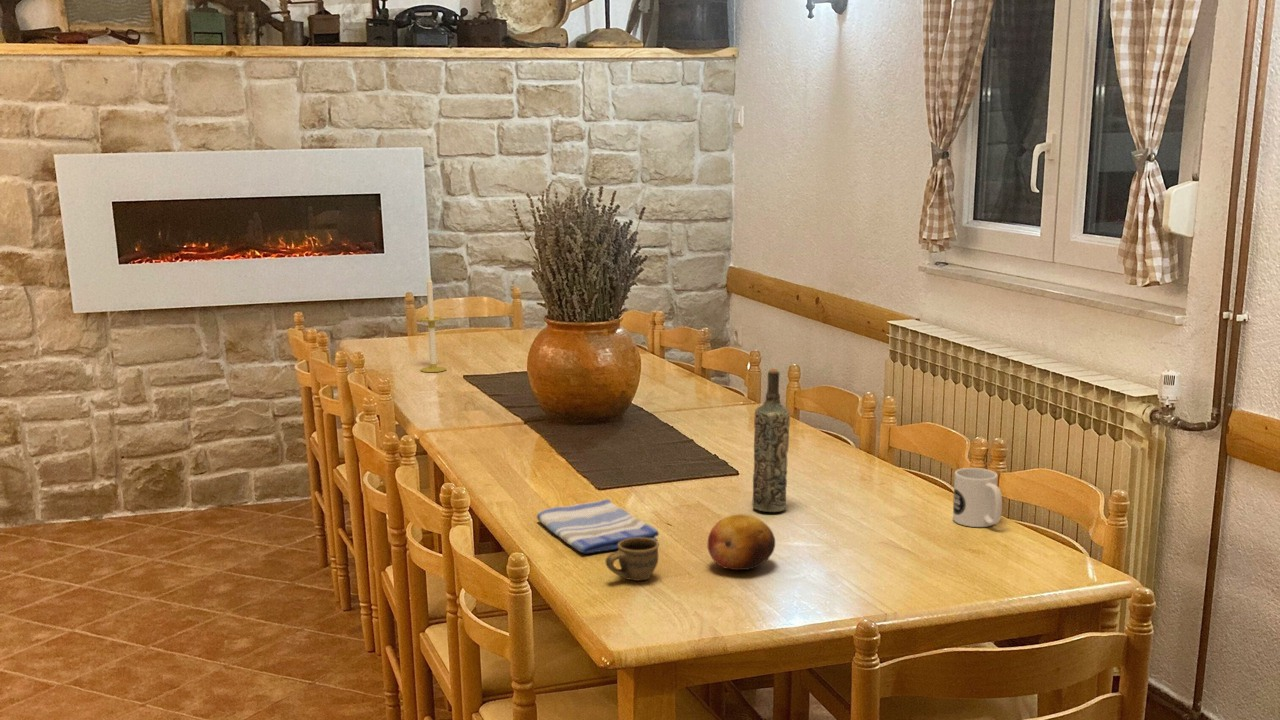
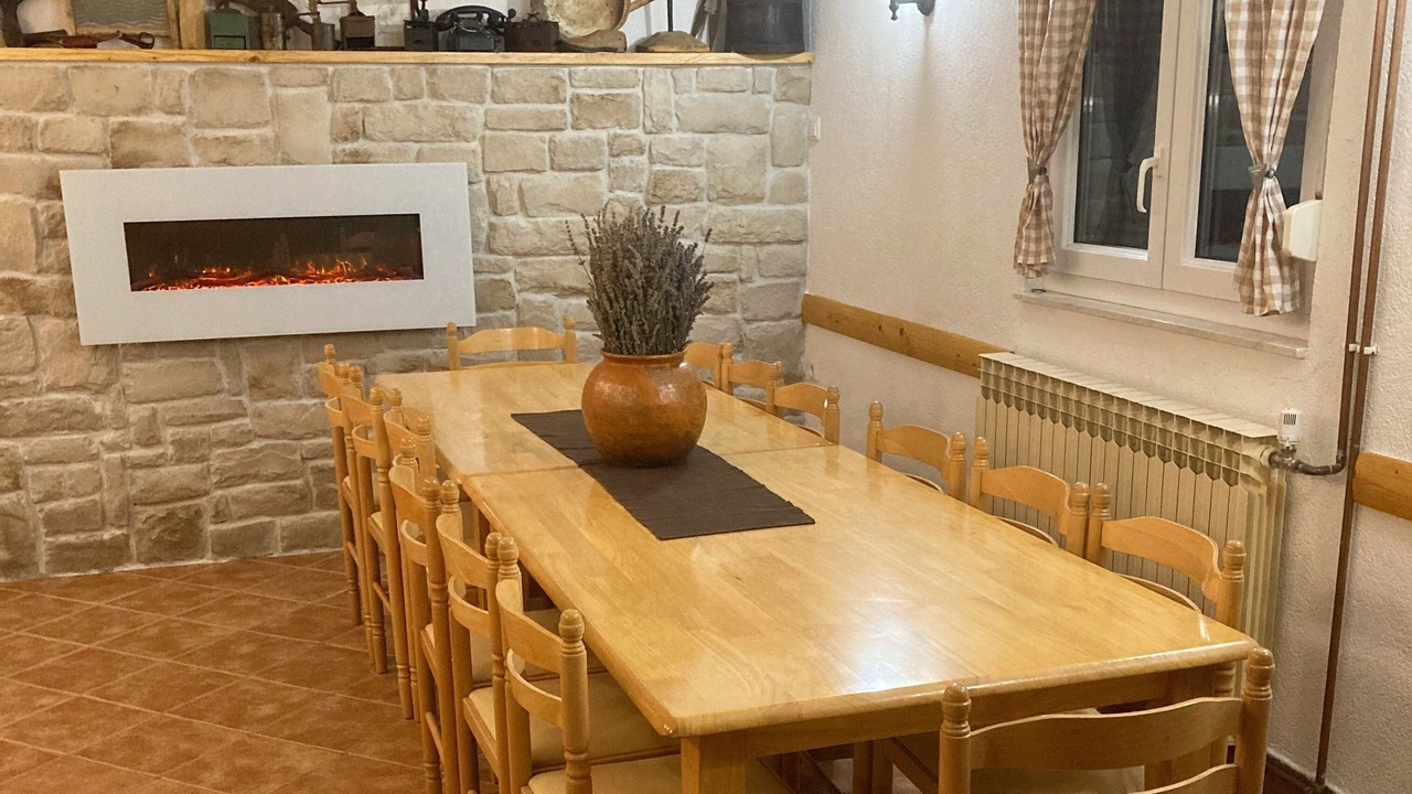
- fruit (742, 541)
- candle (431, 322)
- mug (980, 499)
- bottle (771, 440)
- cup (631, 561)
- dish towel (596, 524)
